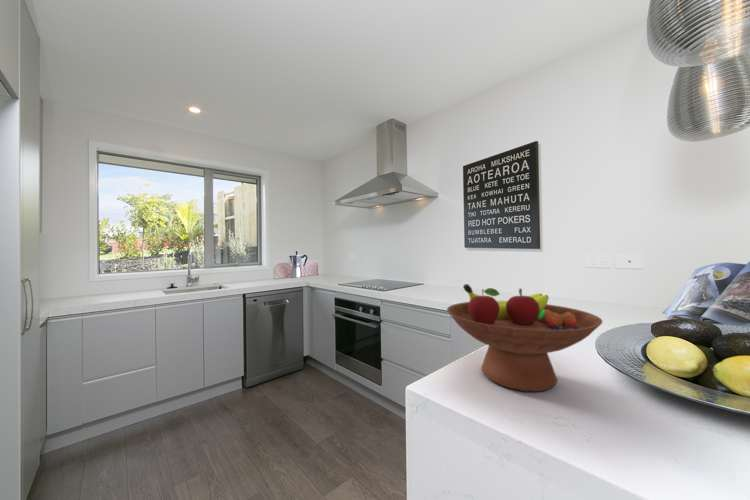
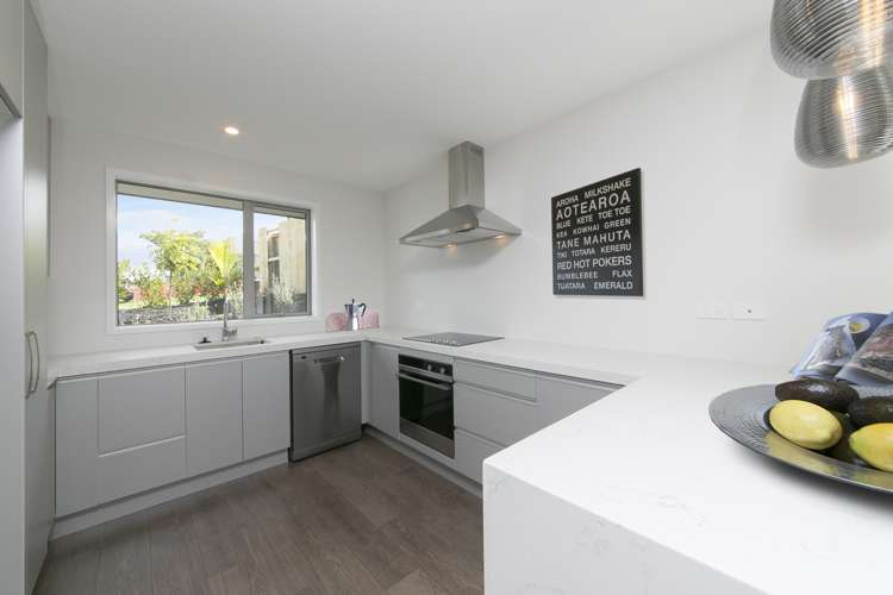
- fruit bowl (516, 331)
